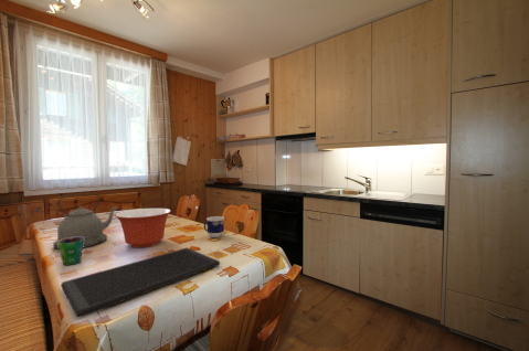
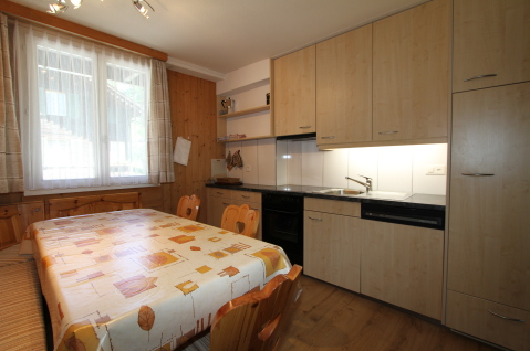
- mixing bowl (145, 227)
- cutting board (148, 273)
- cup (213, 227)
- kettle (83, 217)
- cup (71, 251)
